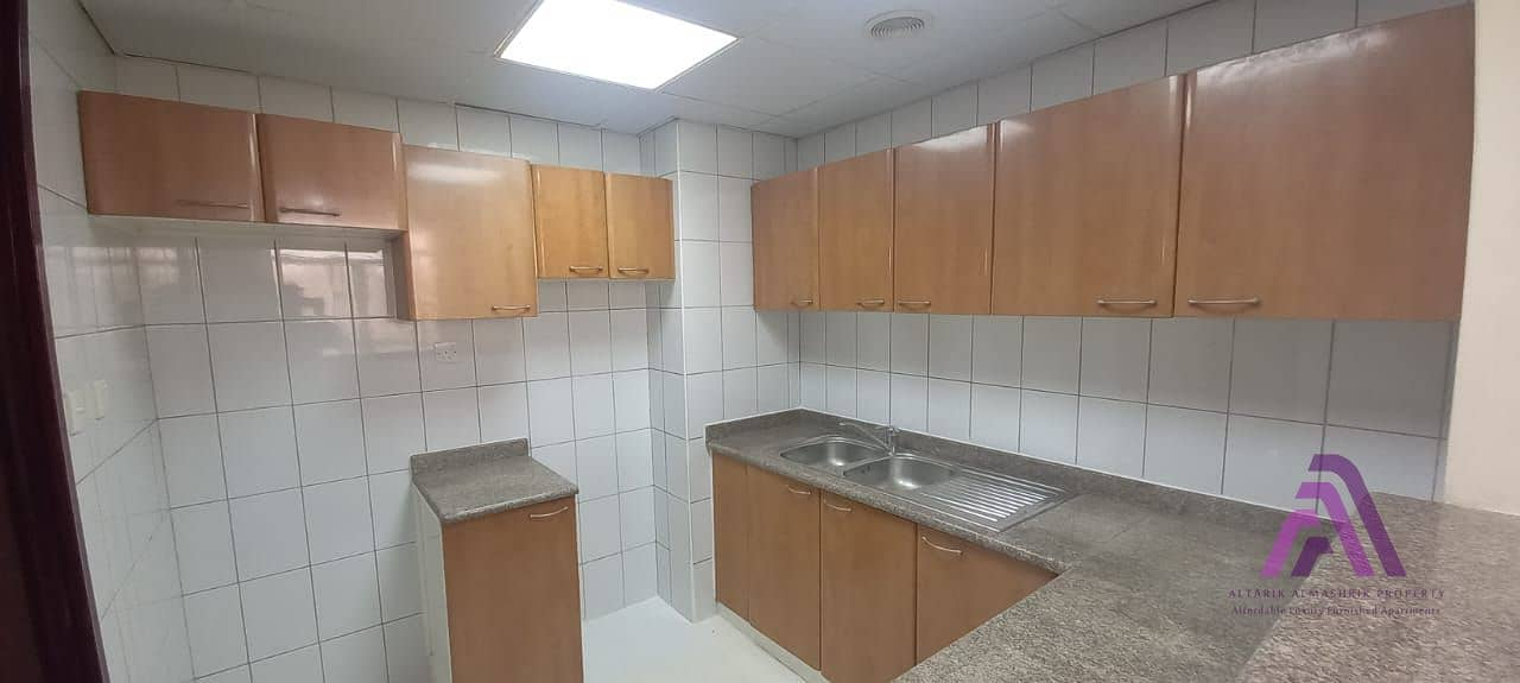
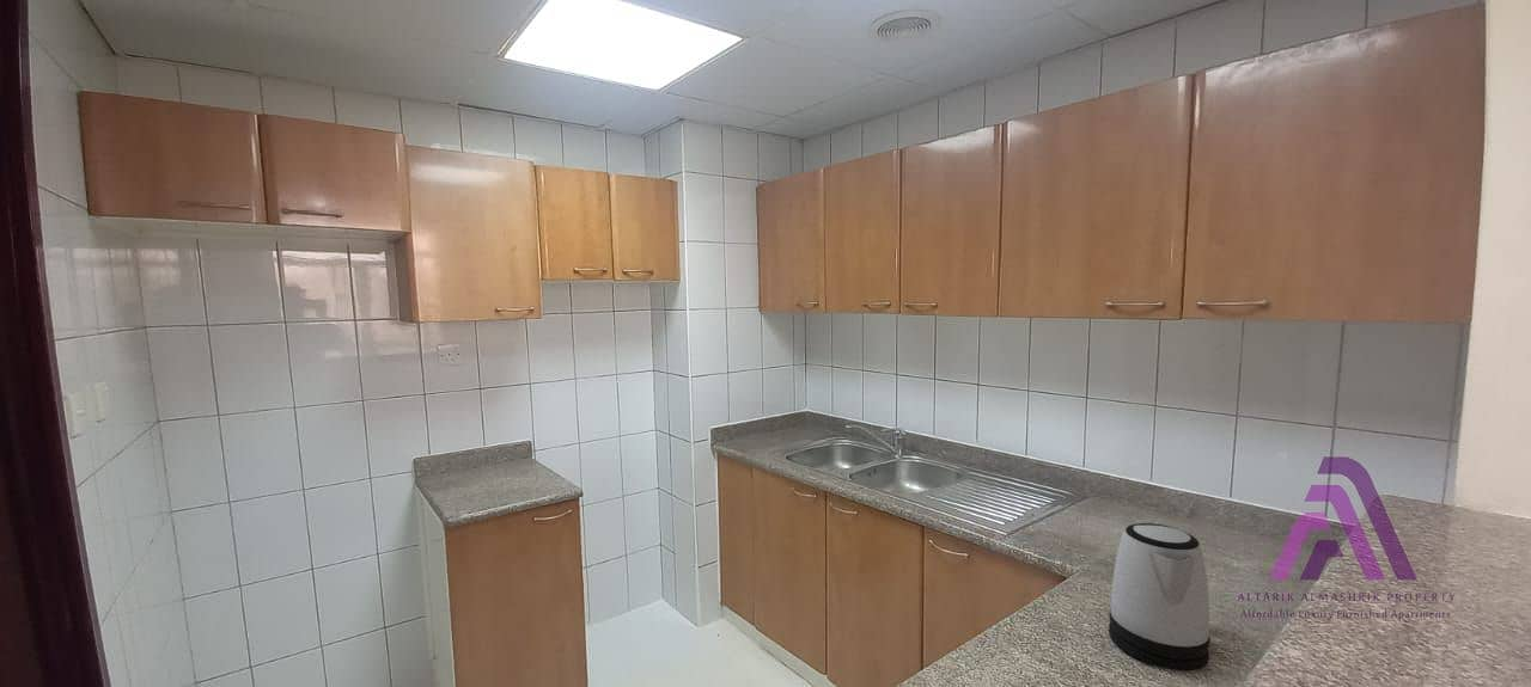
+ kettle (1154, 582)
